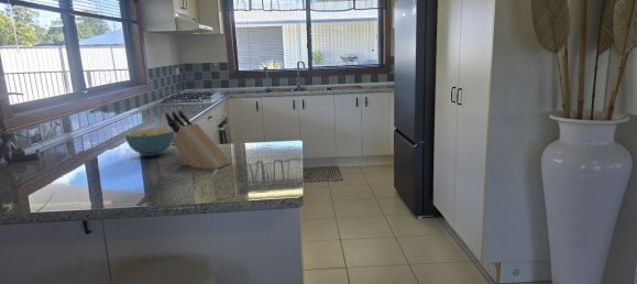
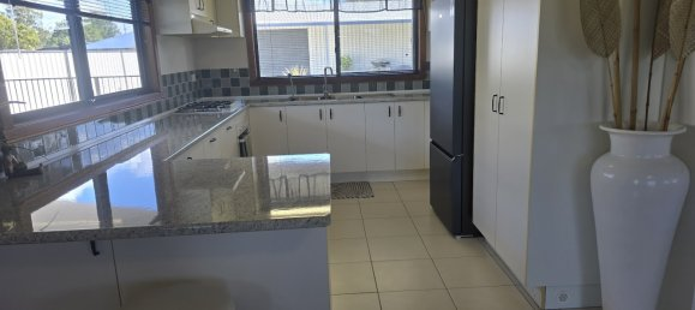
- cereal bowl (151, 143)
- knife block (196, 138)
